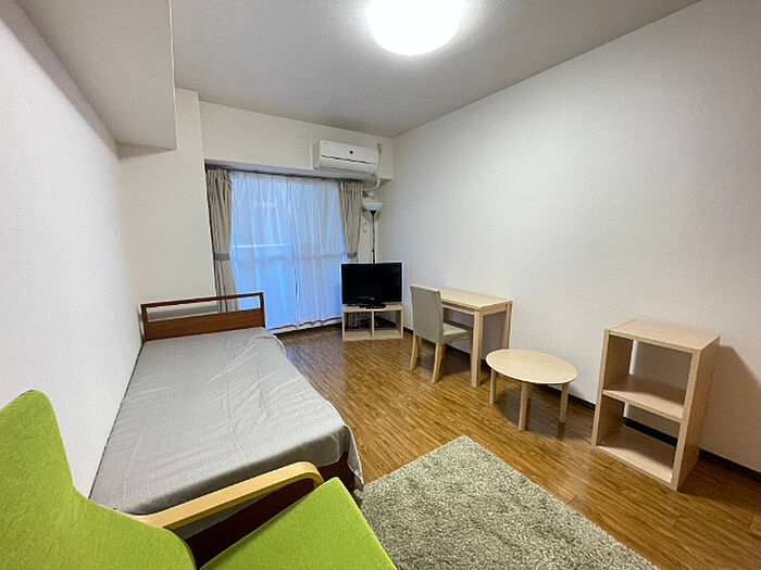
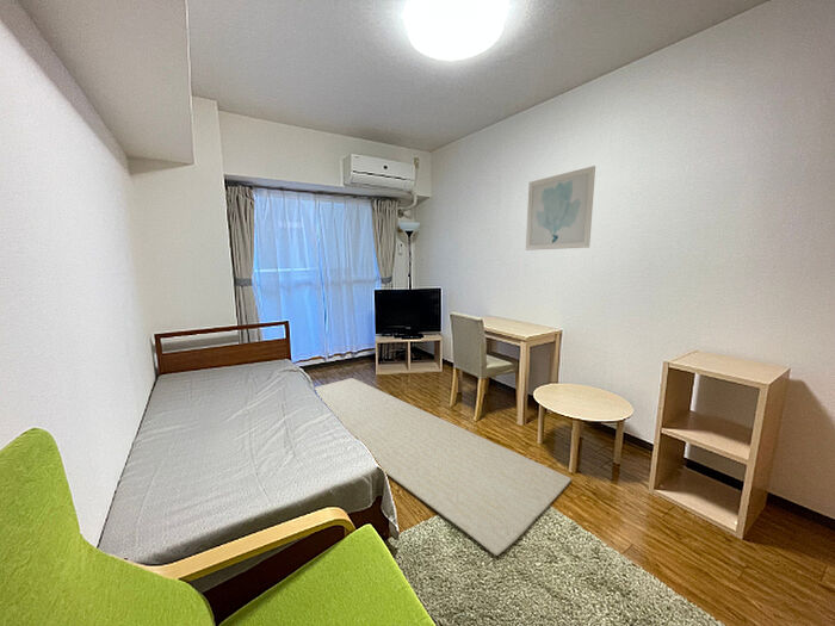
+ wall art (557, 212)
+ rug (392, 427)
